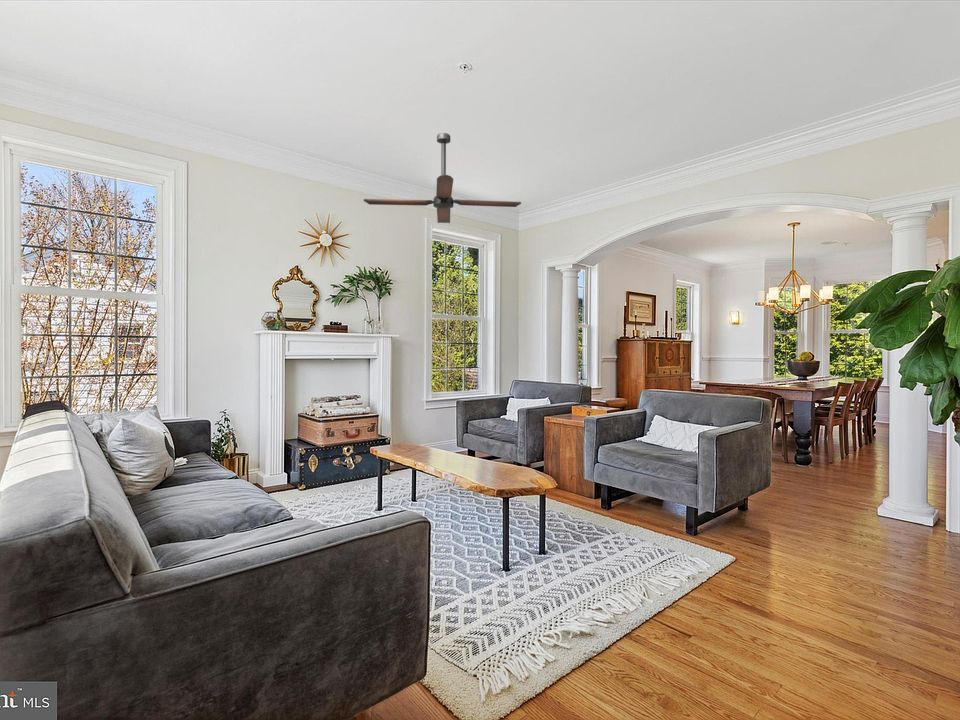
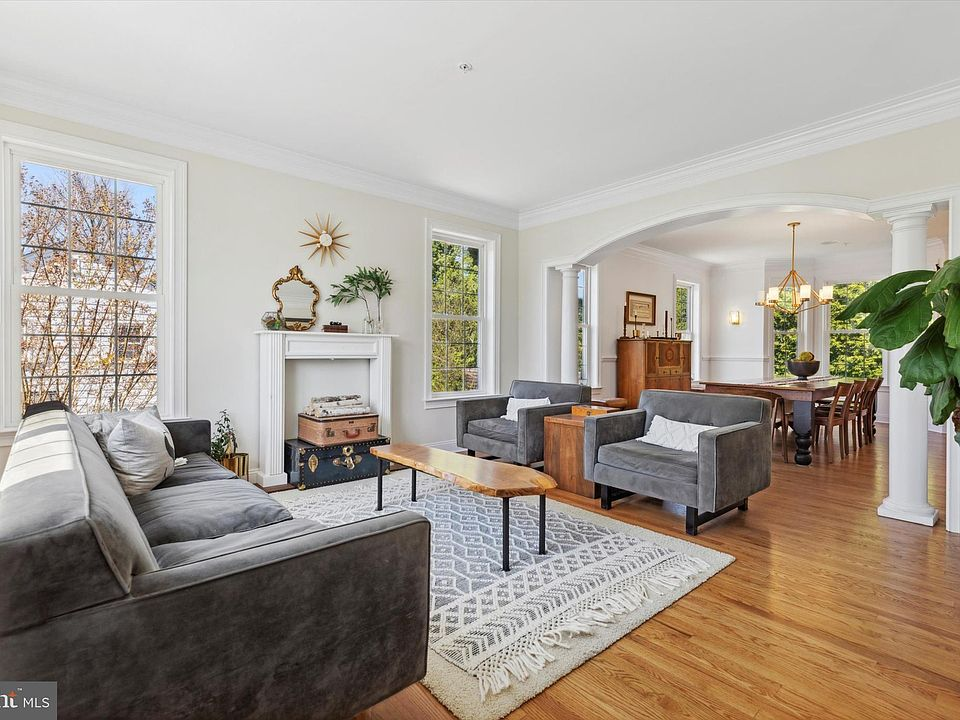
- ceiling fan (443, 171)
